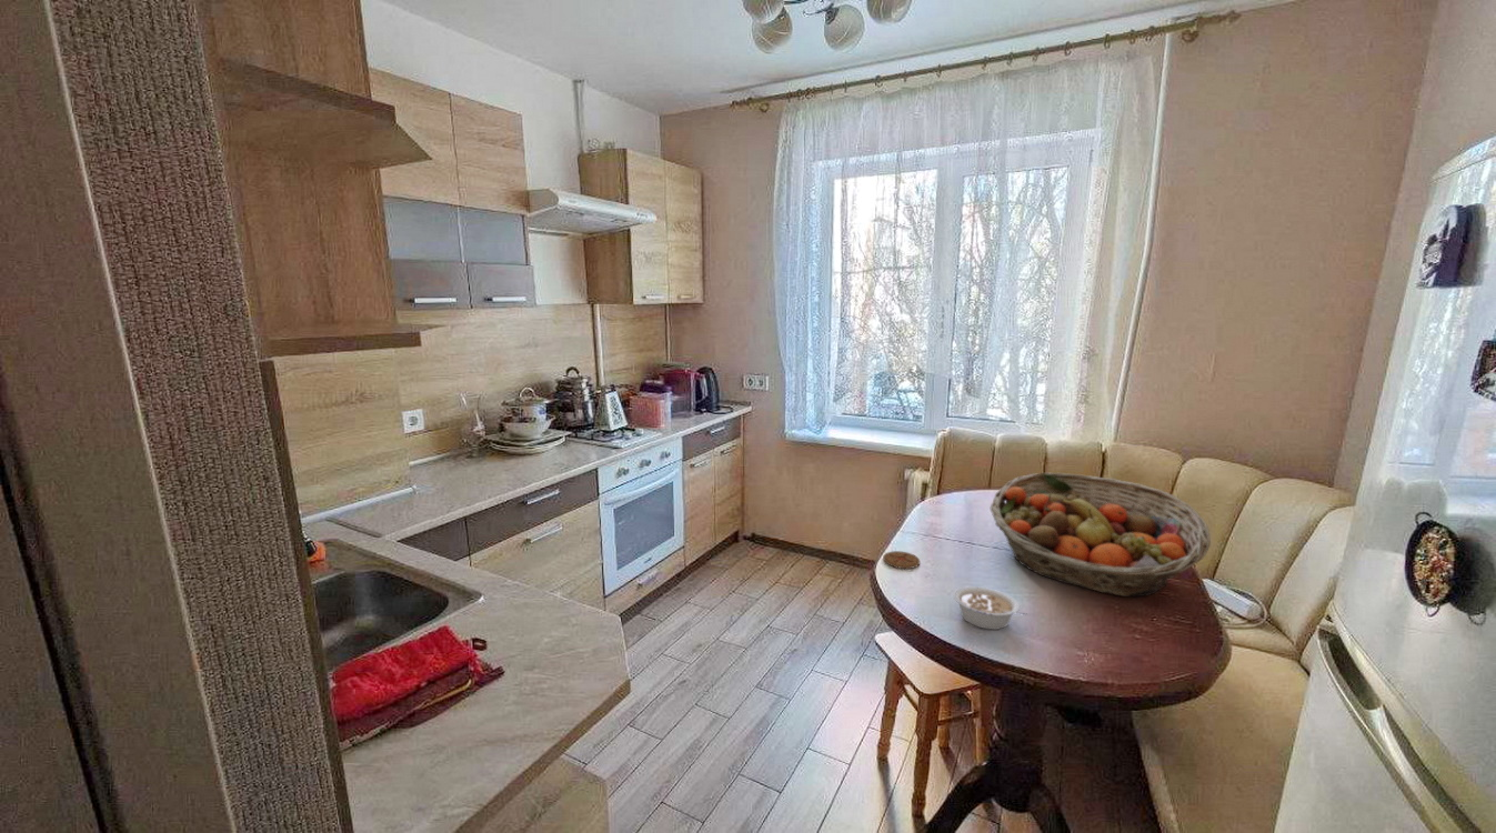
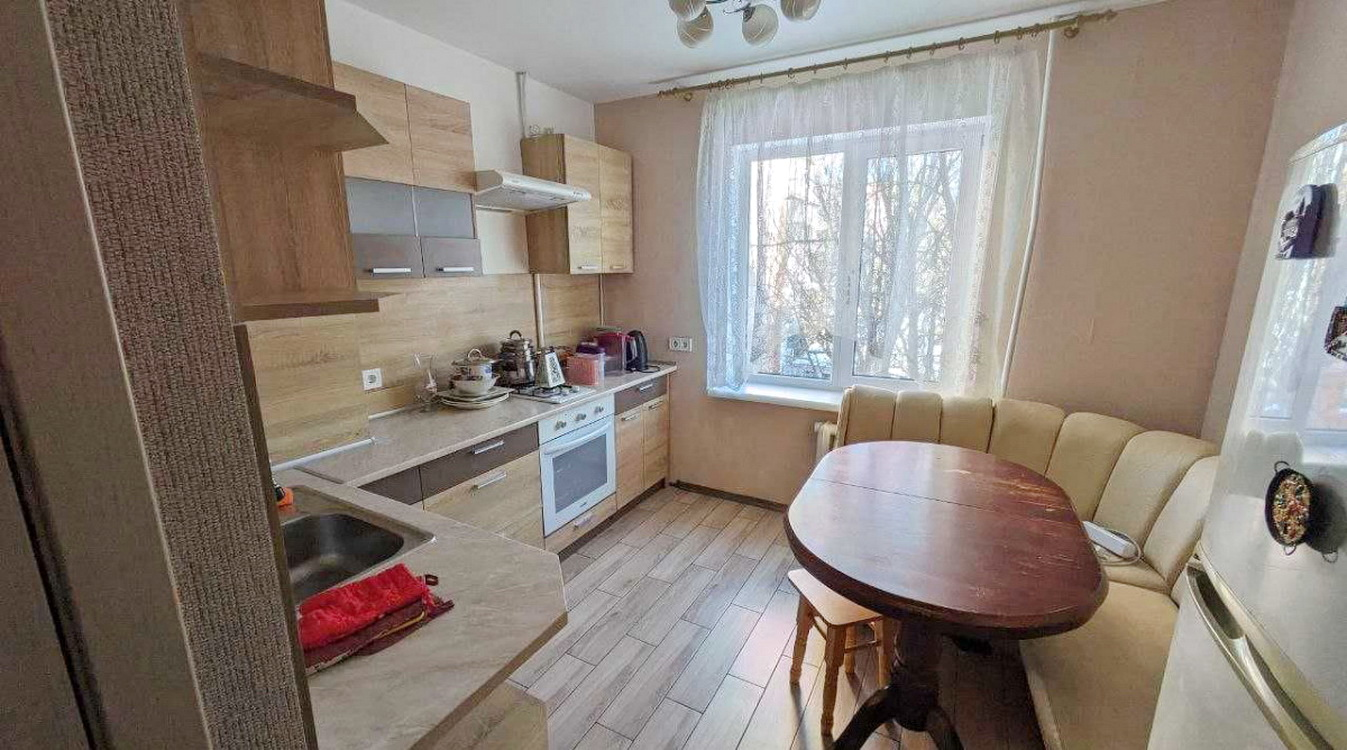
- coaster (901, 559)
- fruit basket (1088, 529)
- legume (987, 608)
